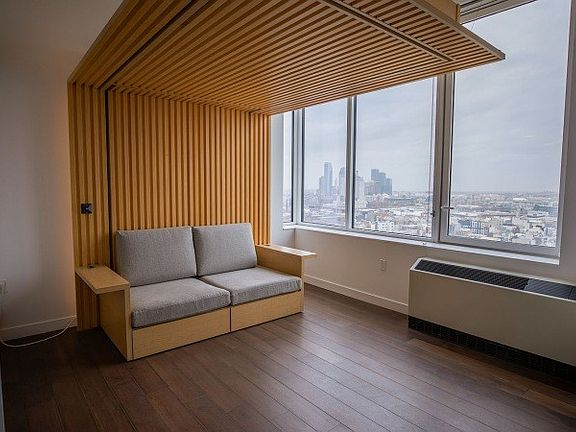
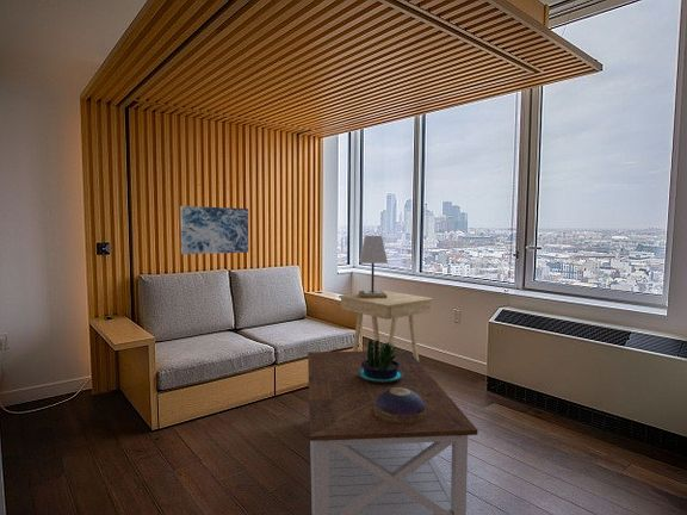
+ side table (389, 341)
+ potted plant (382, 358)
+ decorative bowl (400, 399)
+ wall art (216, 230)
+ coffee table (371, 423)
+ lamp (372, 266)
